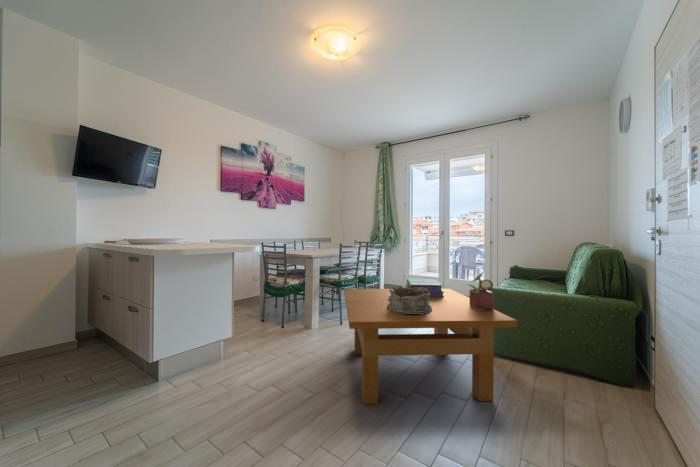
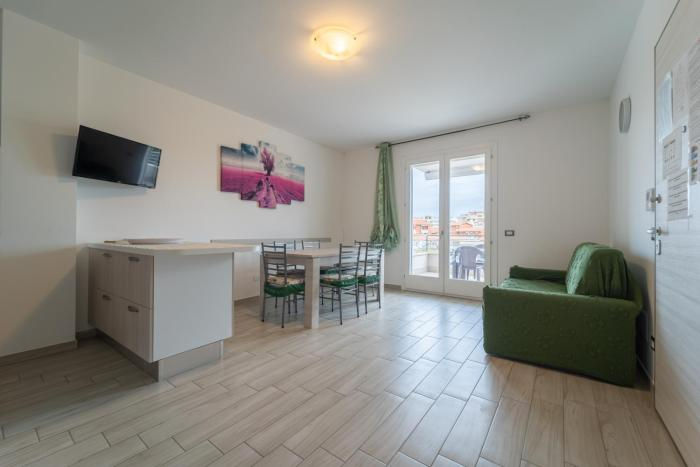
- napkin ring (409, 298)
- table (411, 336)
- potted flower (480, 289)
- stack of books (423, 286)
